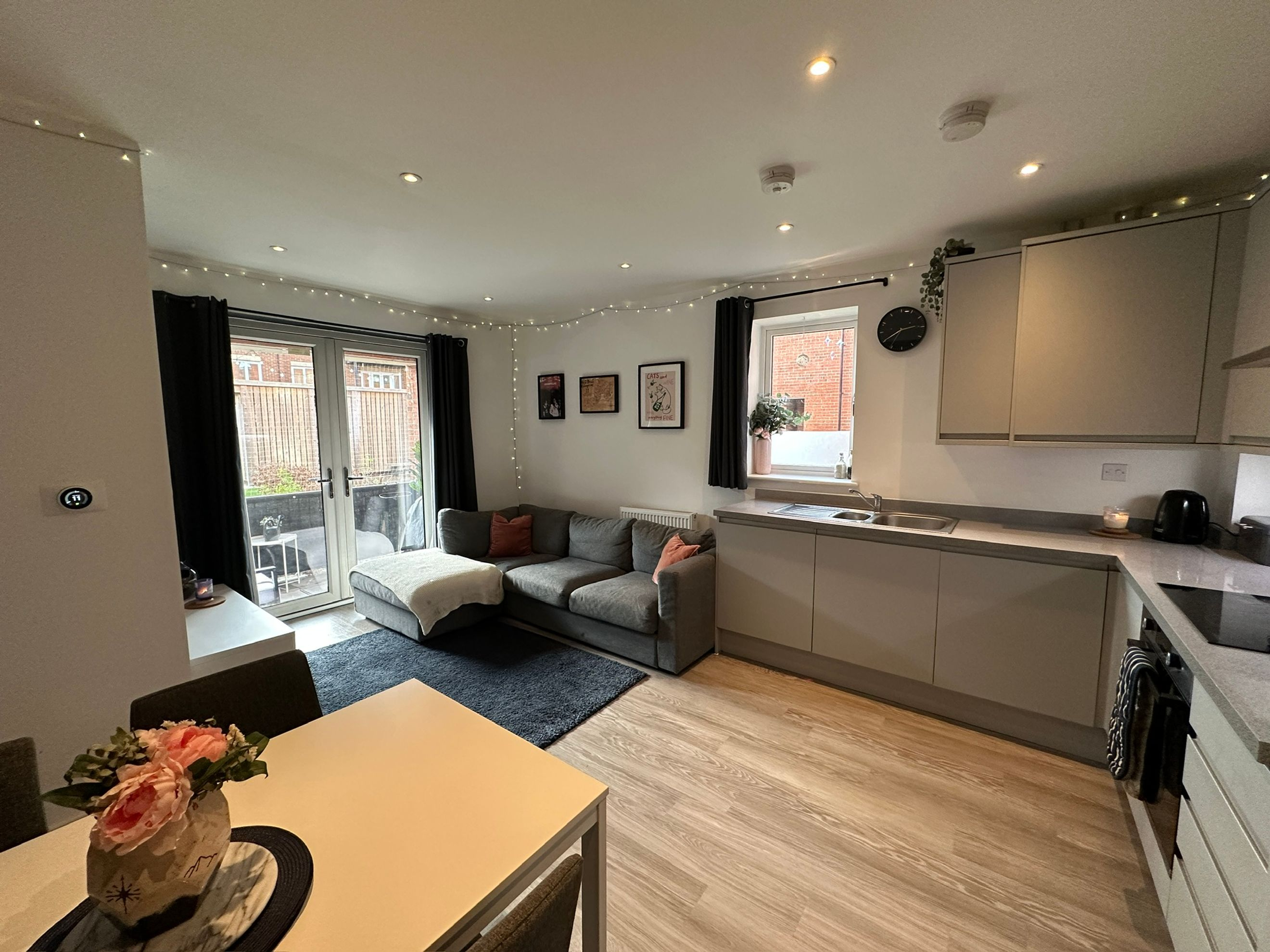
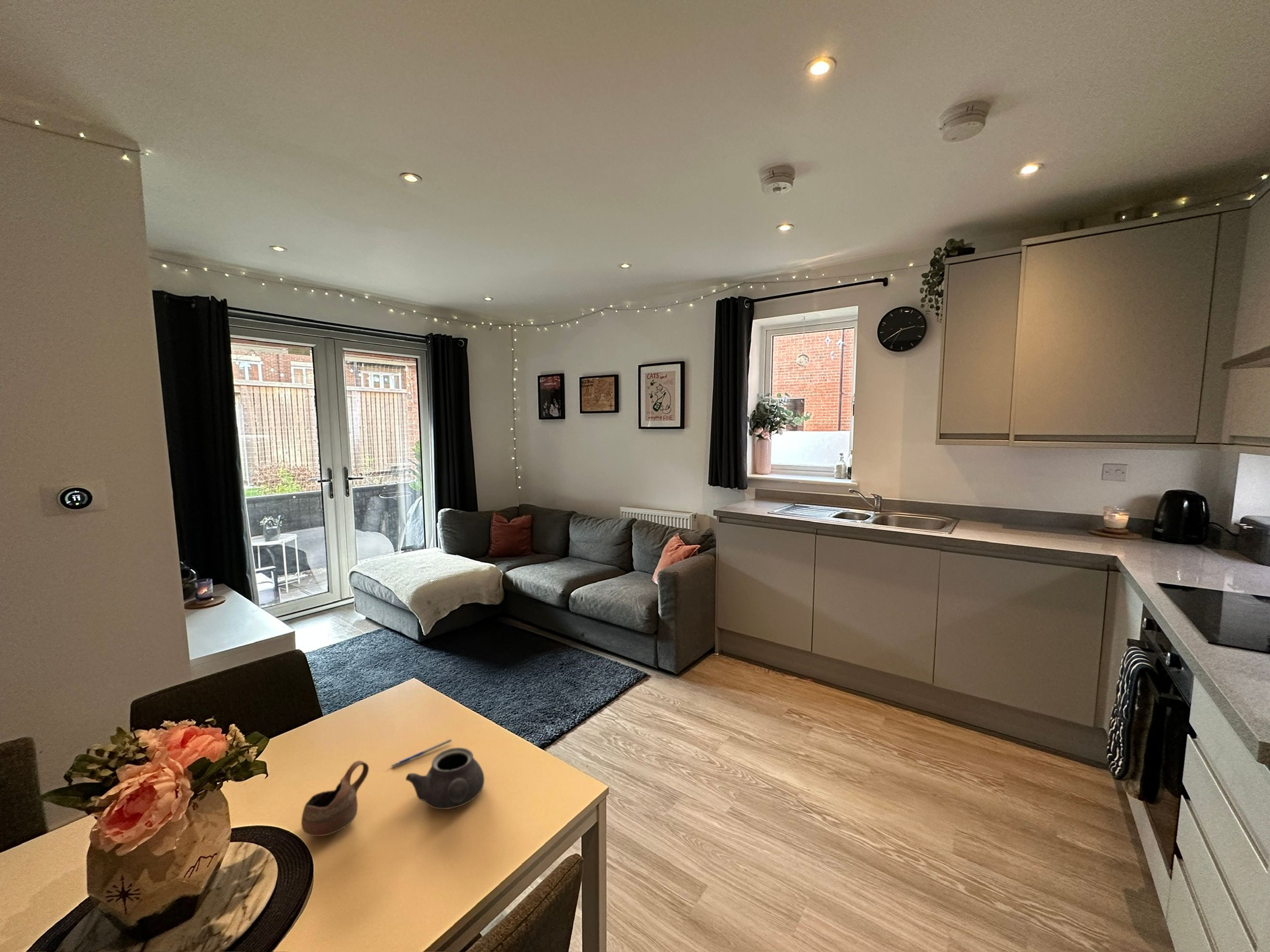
+ teapot (450, 782)
+ pen (423, 752)
+ cup (337, 801)
